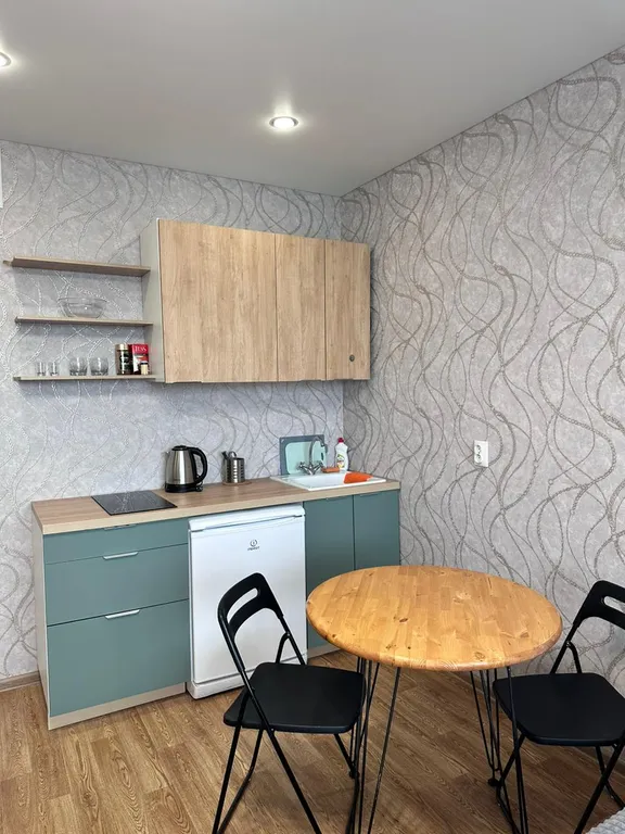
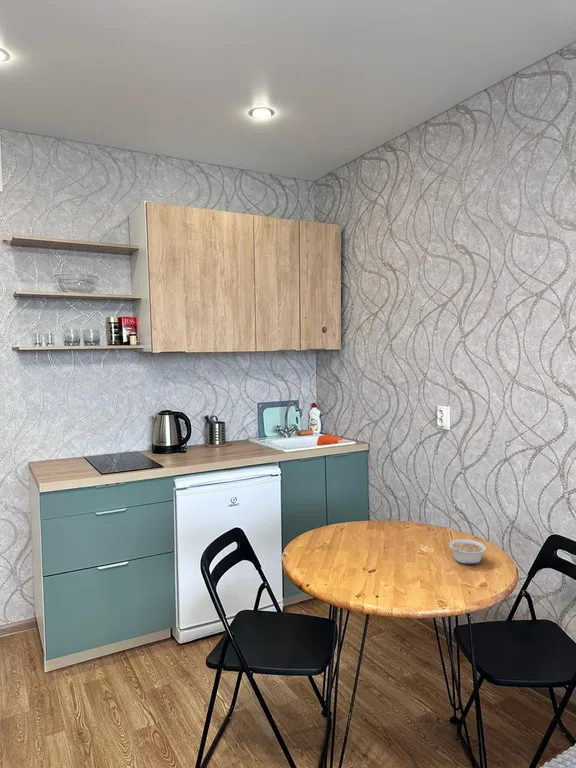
+ legume (467, 551)
